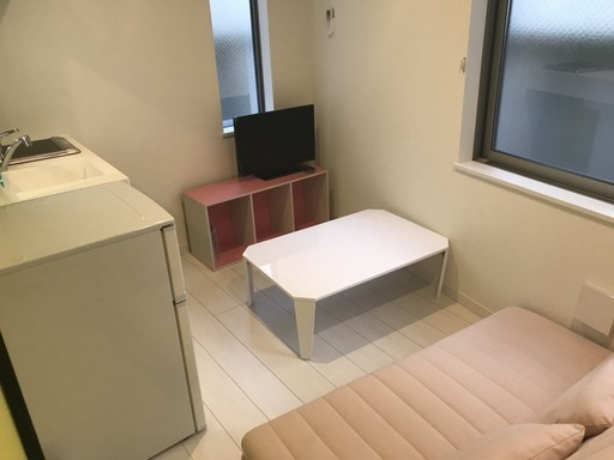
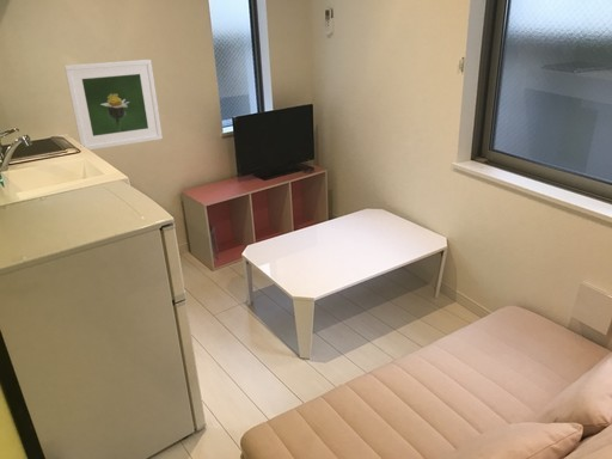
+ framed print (116, 104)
